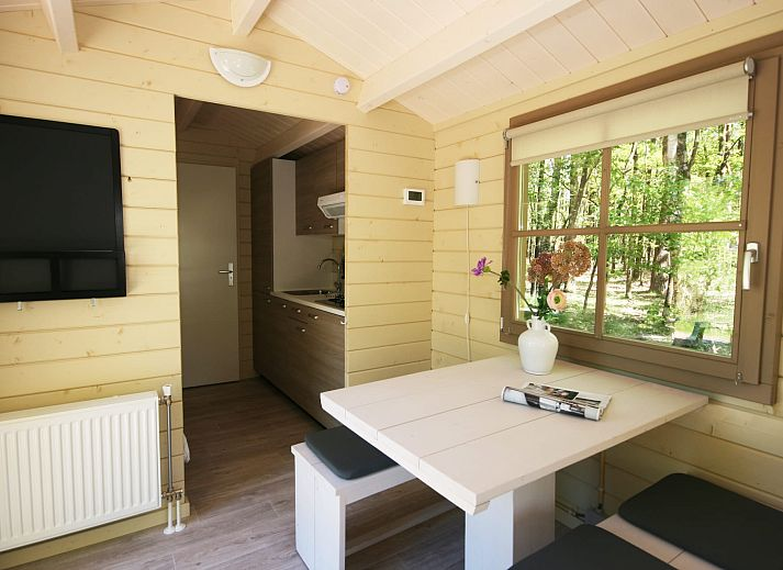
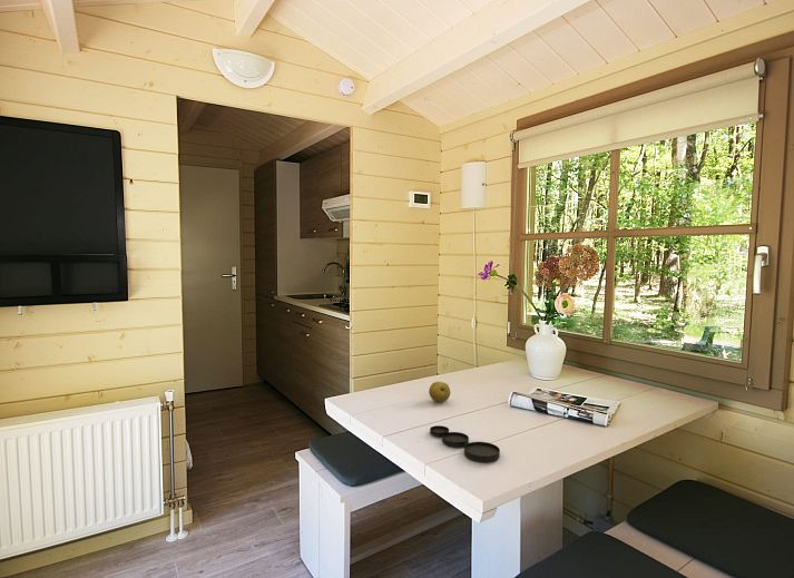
+ fruit (439, 392)
+ plate (462, 441)
